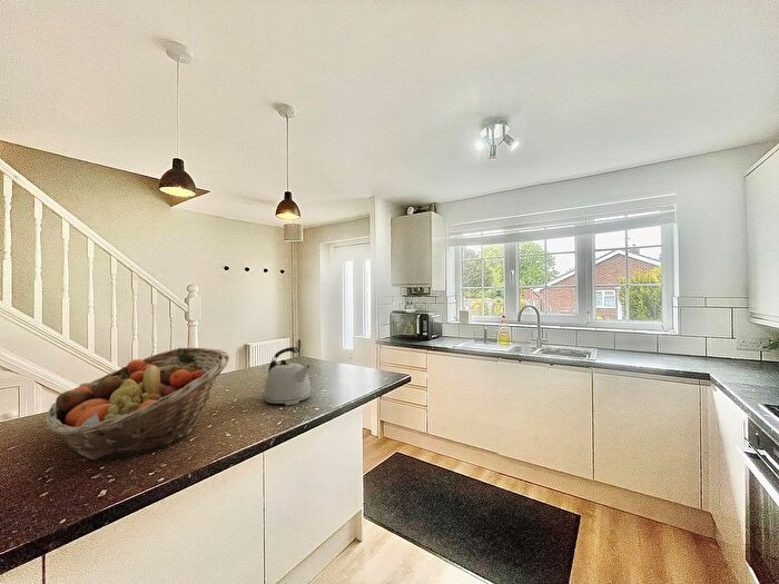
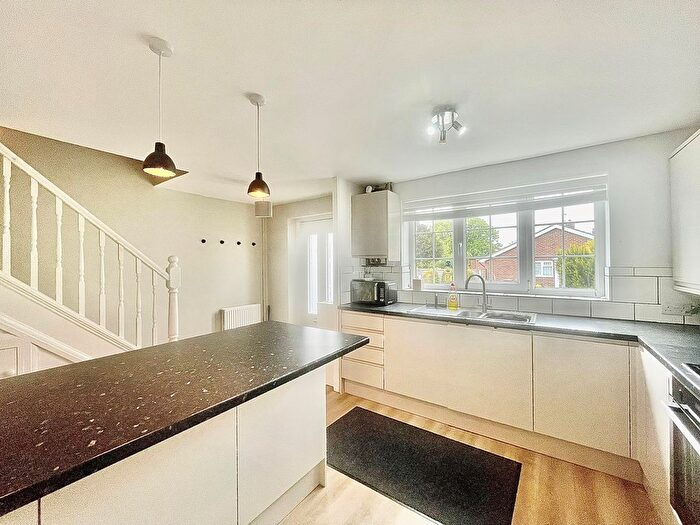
- fruit basket (147, 393)
- kettle (288, 372)
